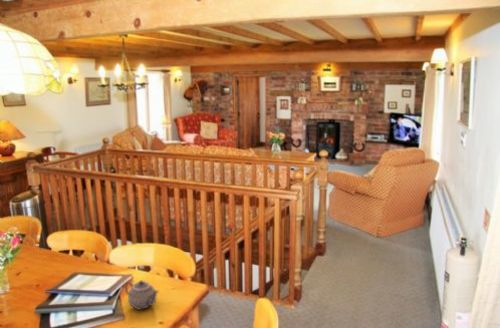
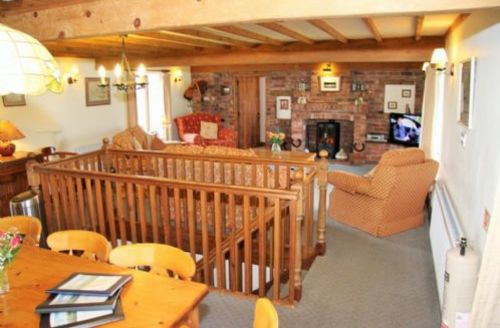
- teapot (141, 293)
